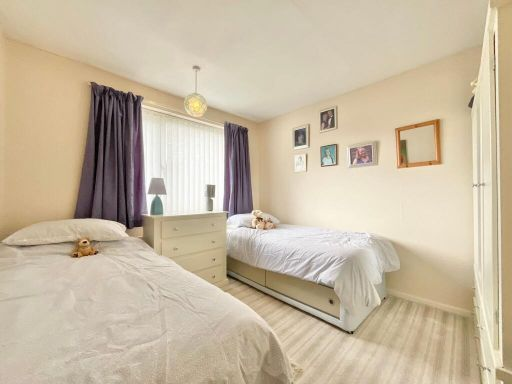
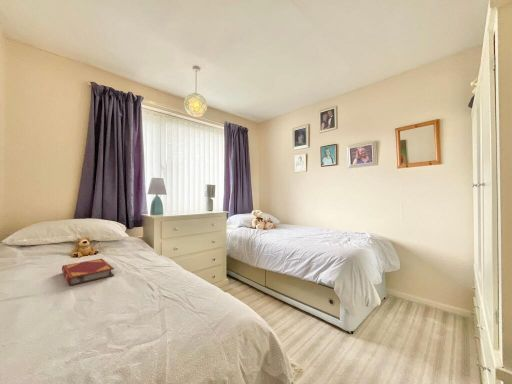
+ hardback book (87, 270)
